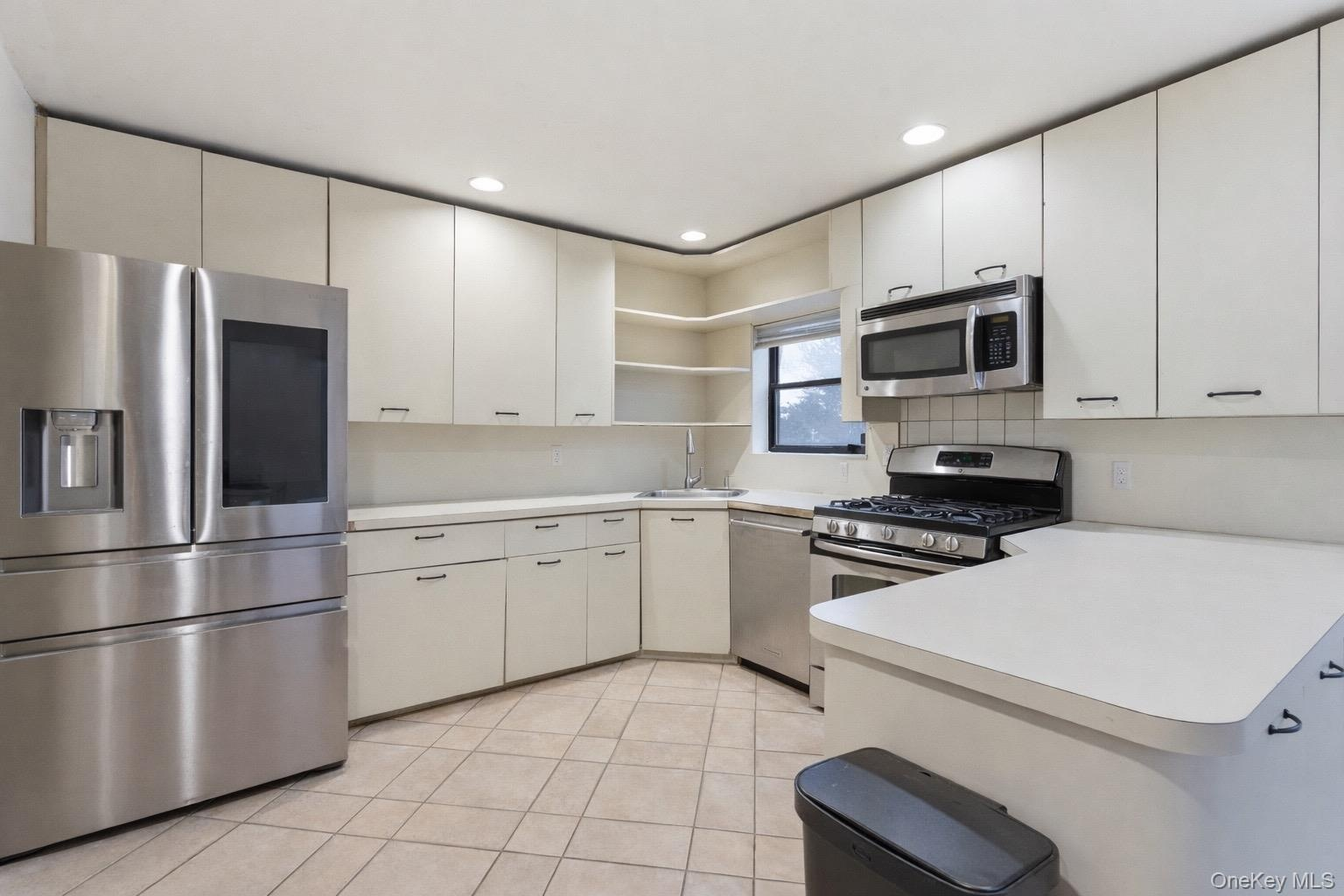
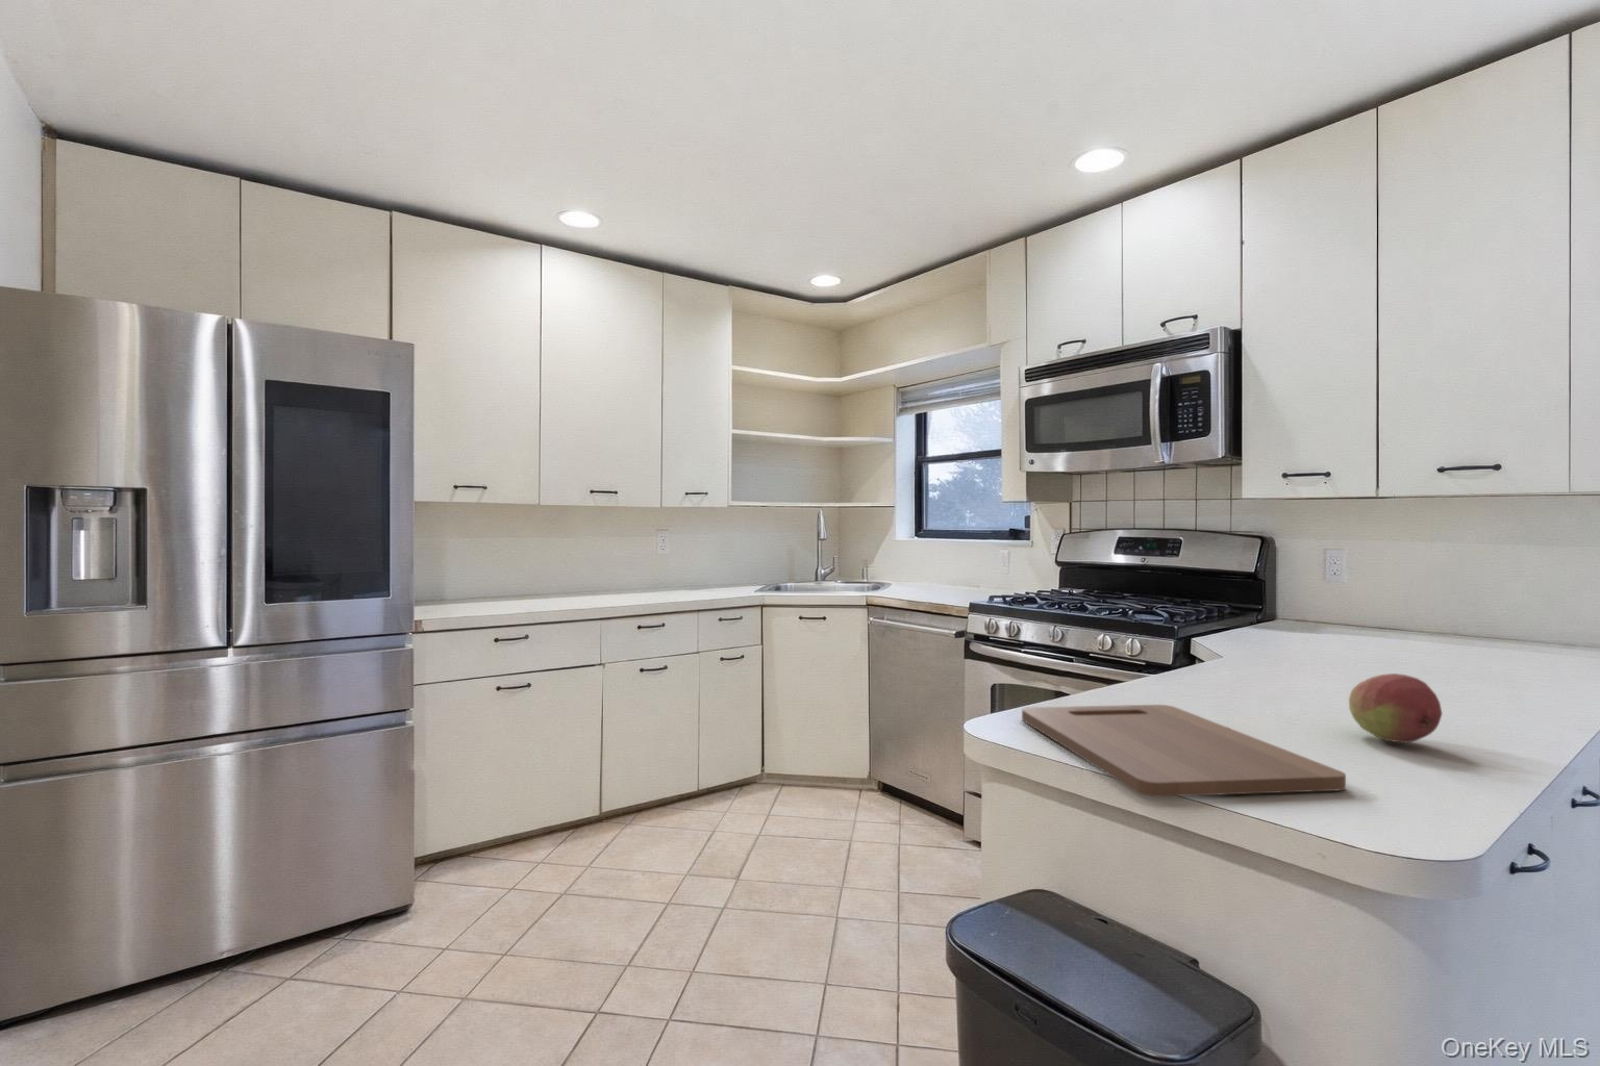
+ cutting board (1158, 741)
+ fruit (1392, 707)
